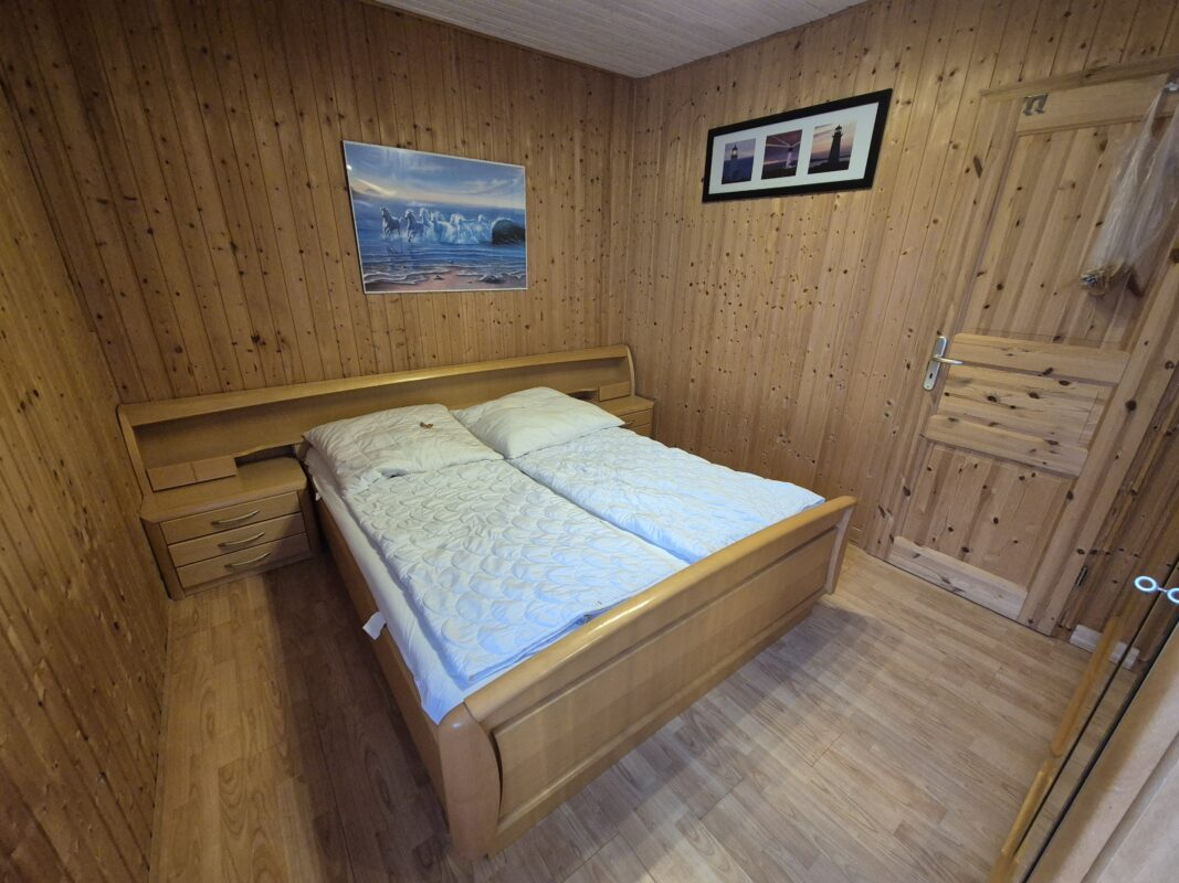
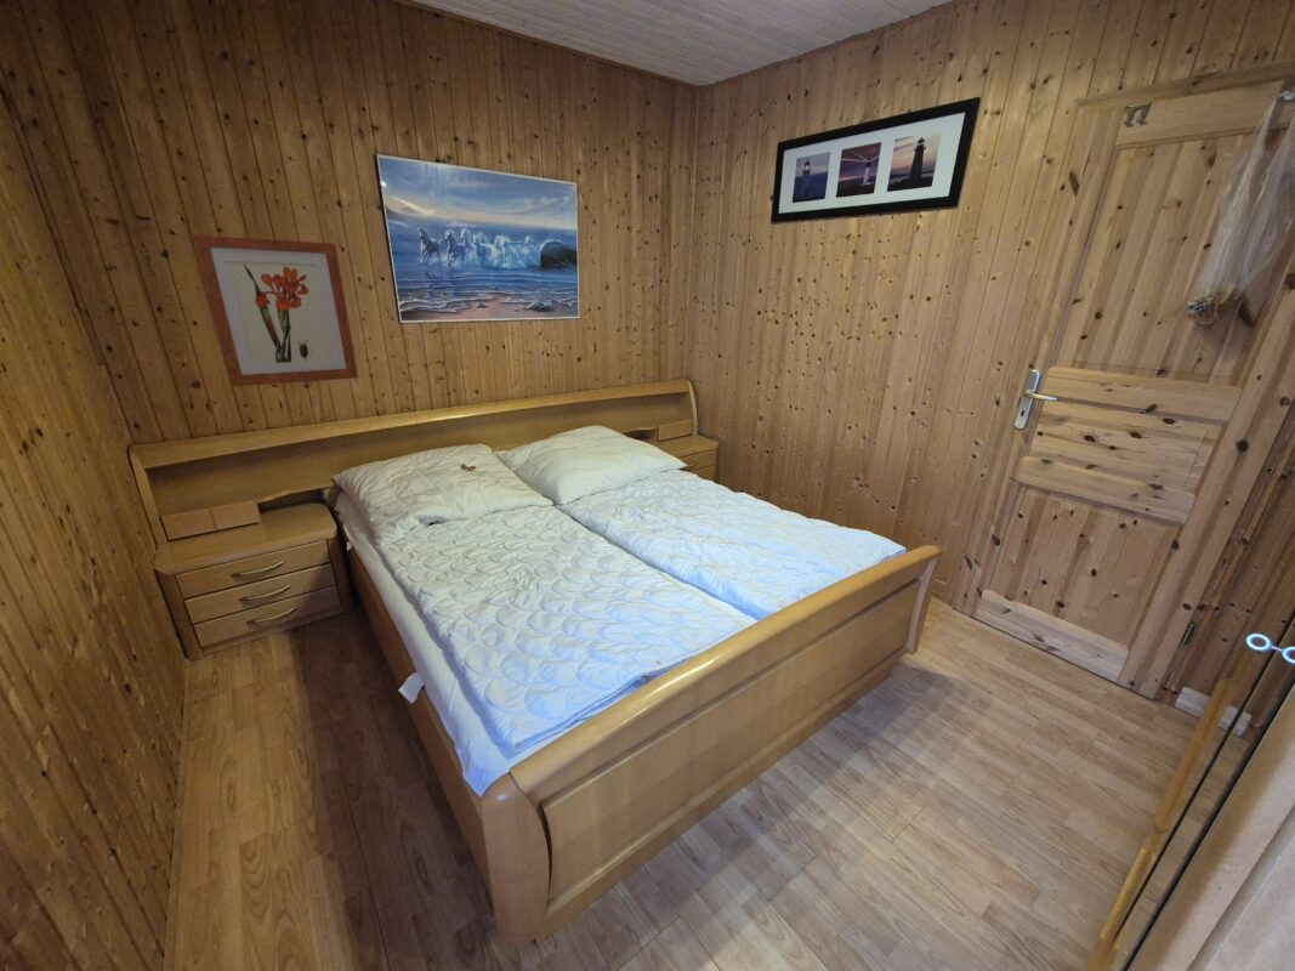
+ wall art (284, 313)
